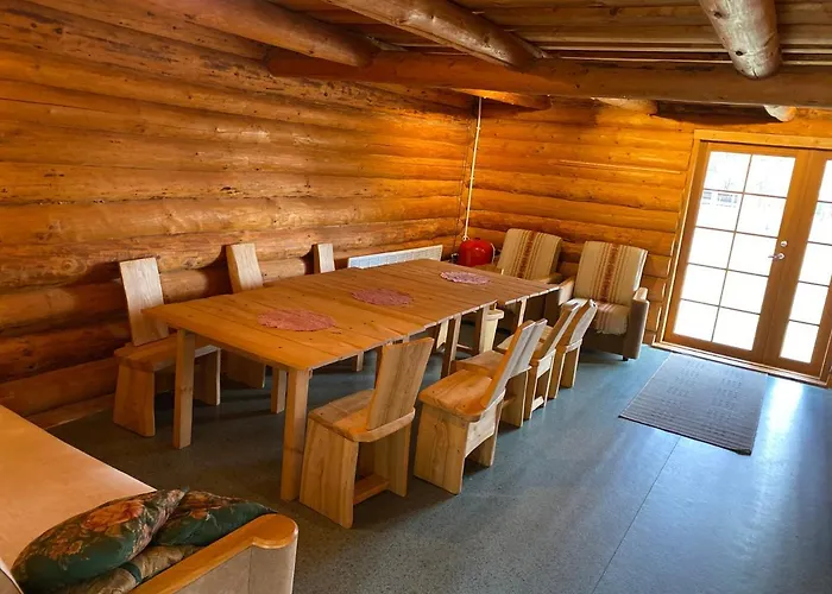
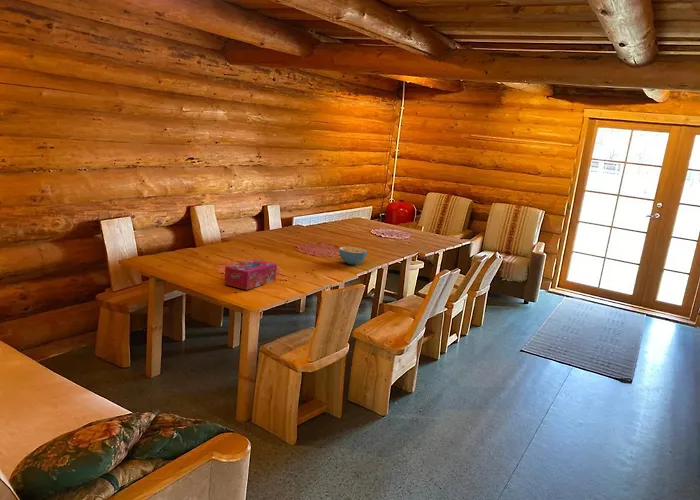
+ cereal bowl (352, 256)
+ tissue box (251, 273)
